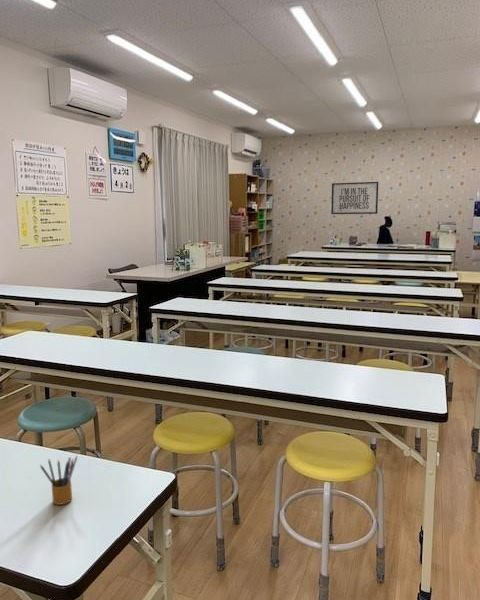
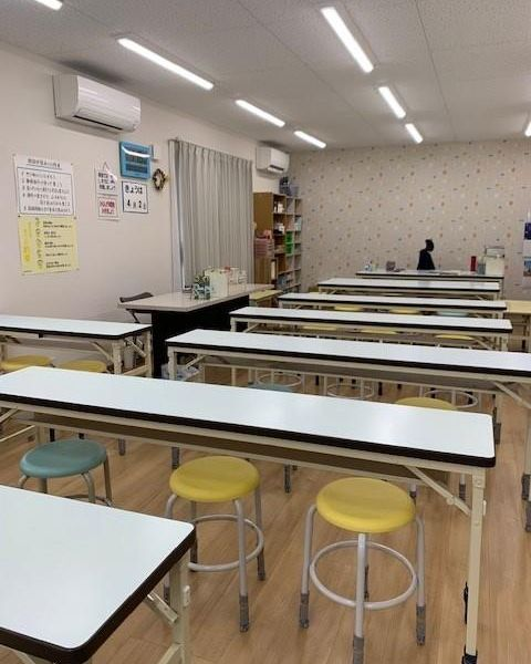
- mirror (354, 198)
- pencil box (59, 479)
